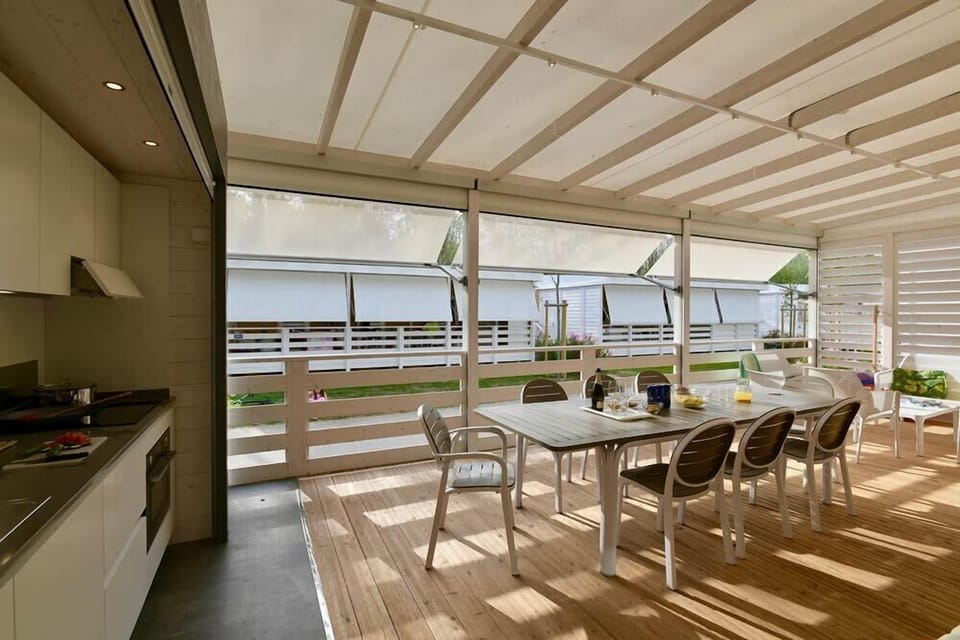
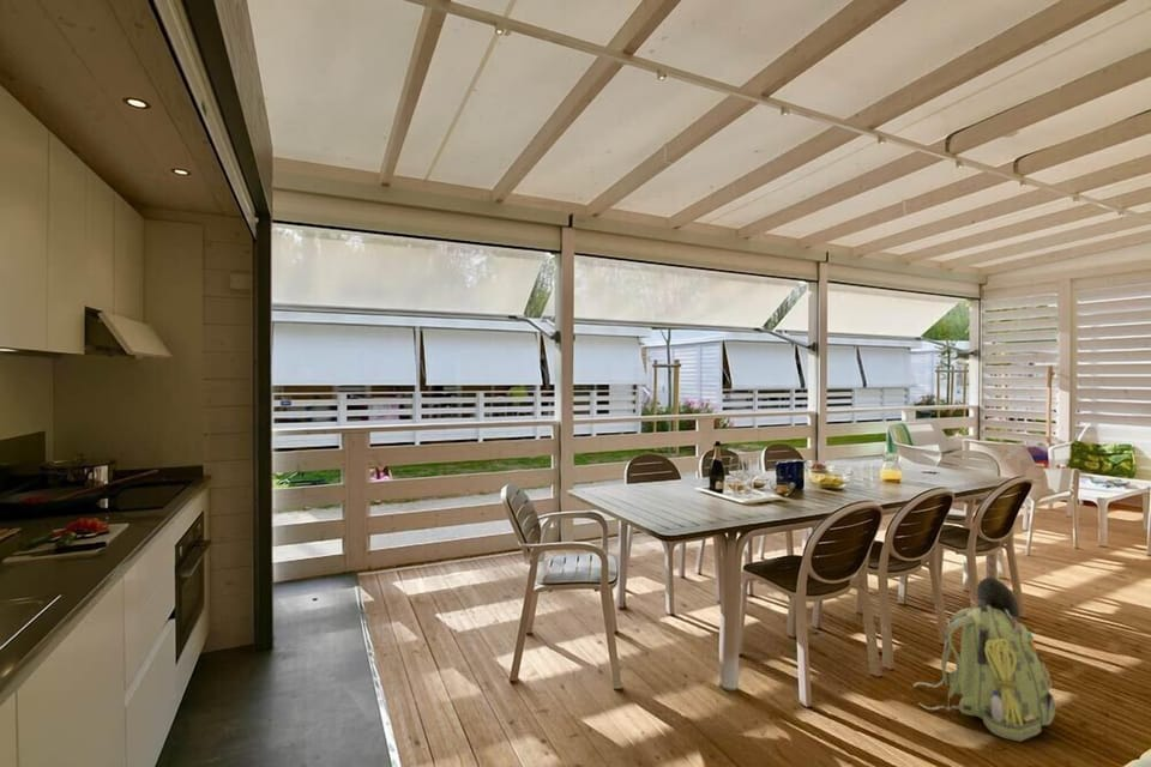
+ backpack (981, 644)
